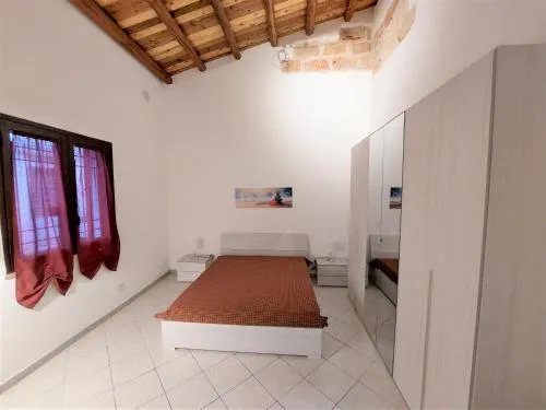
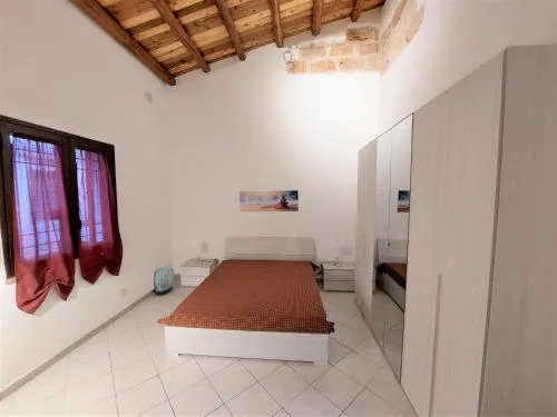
+ backpack (164, 279)
